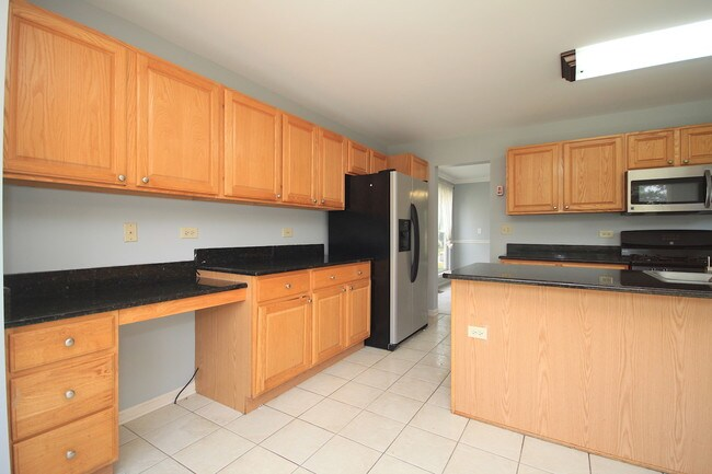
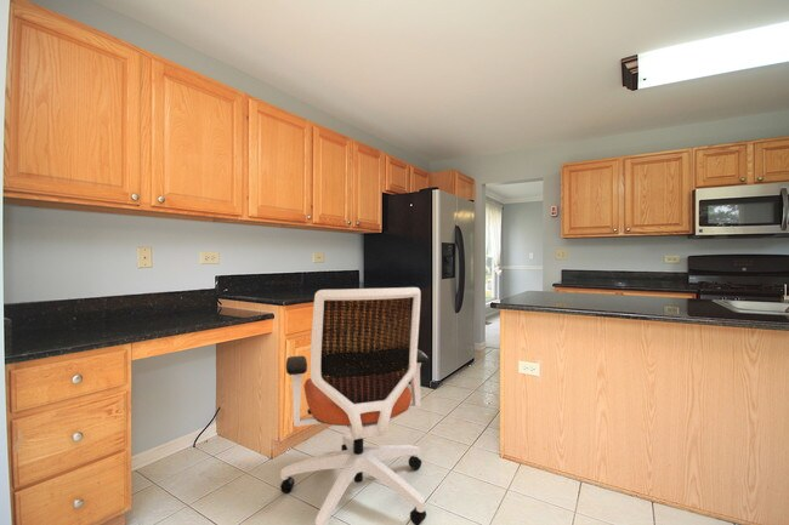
+ office chair (357, 386)
